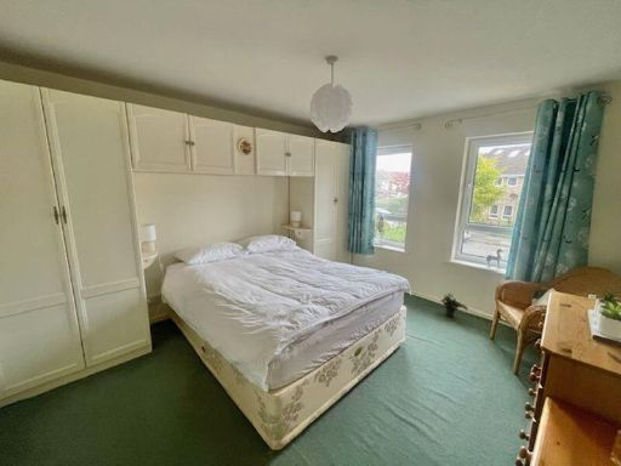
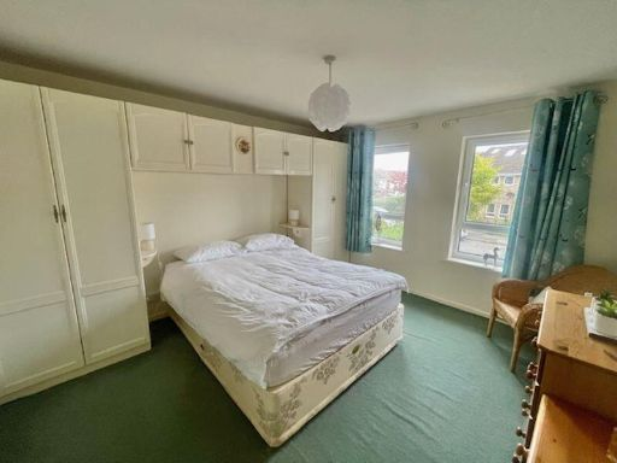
- potted plant (452, 306)
